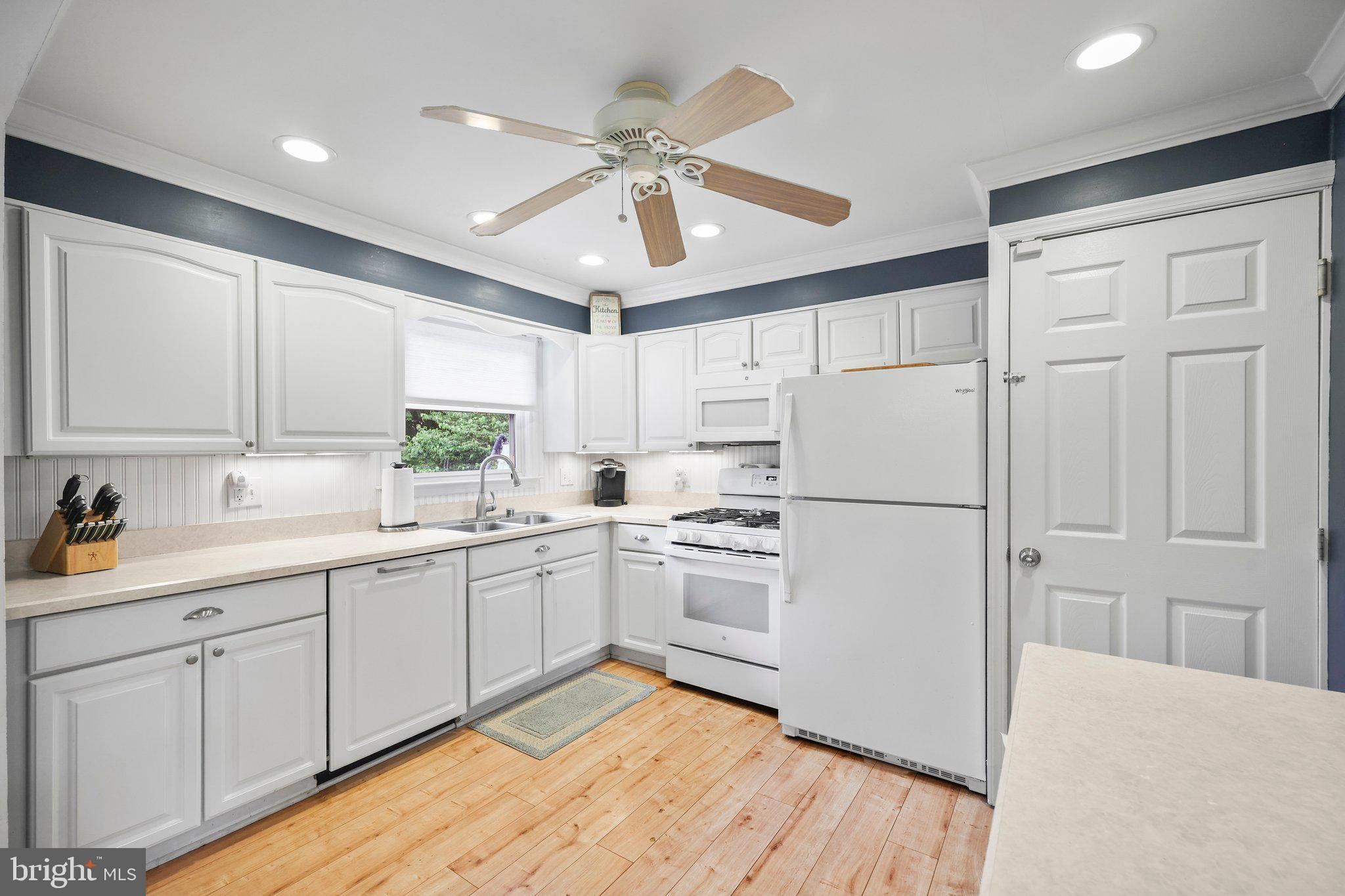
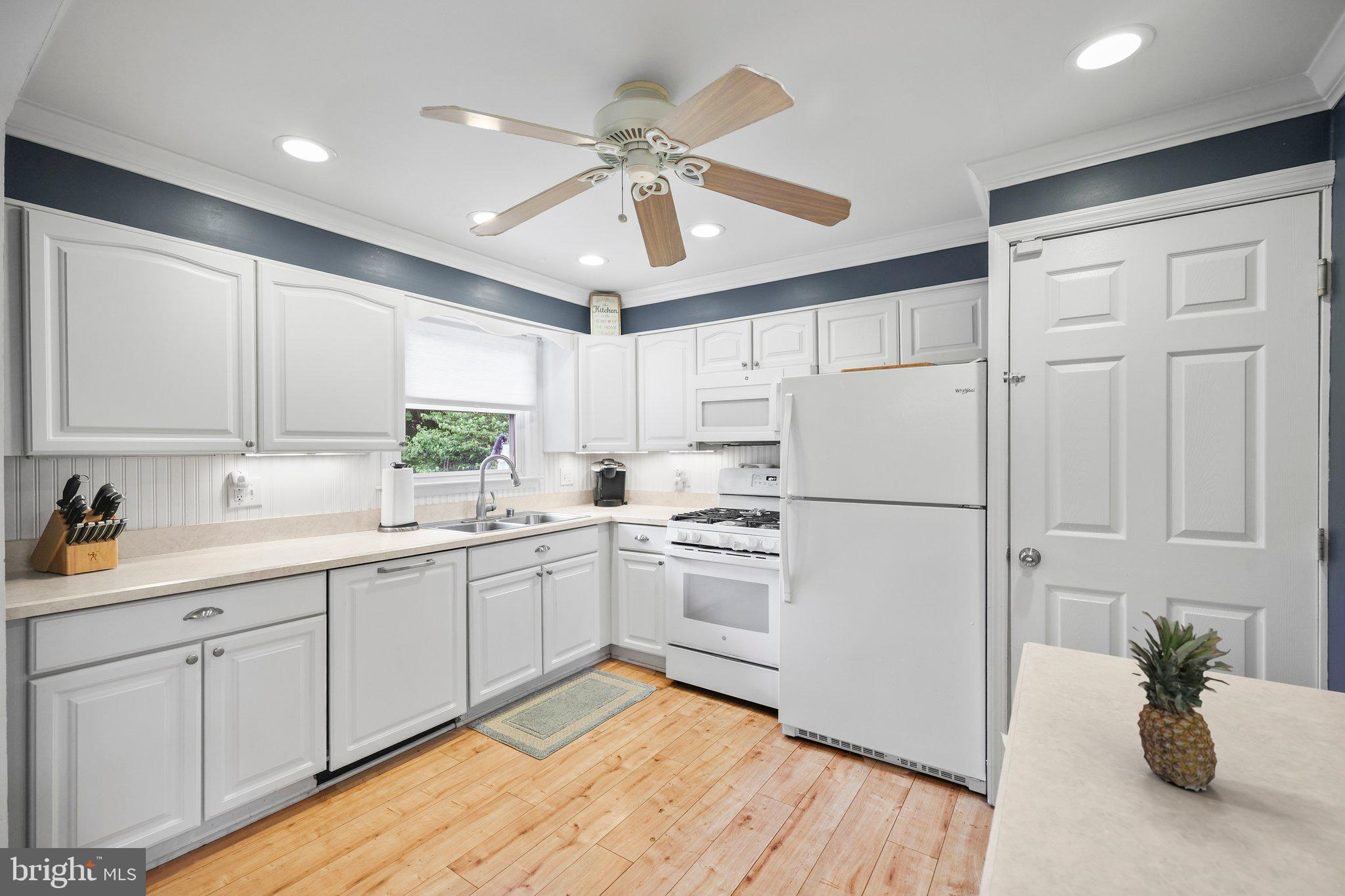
+ fruit (1185, 702)
